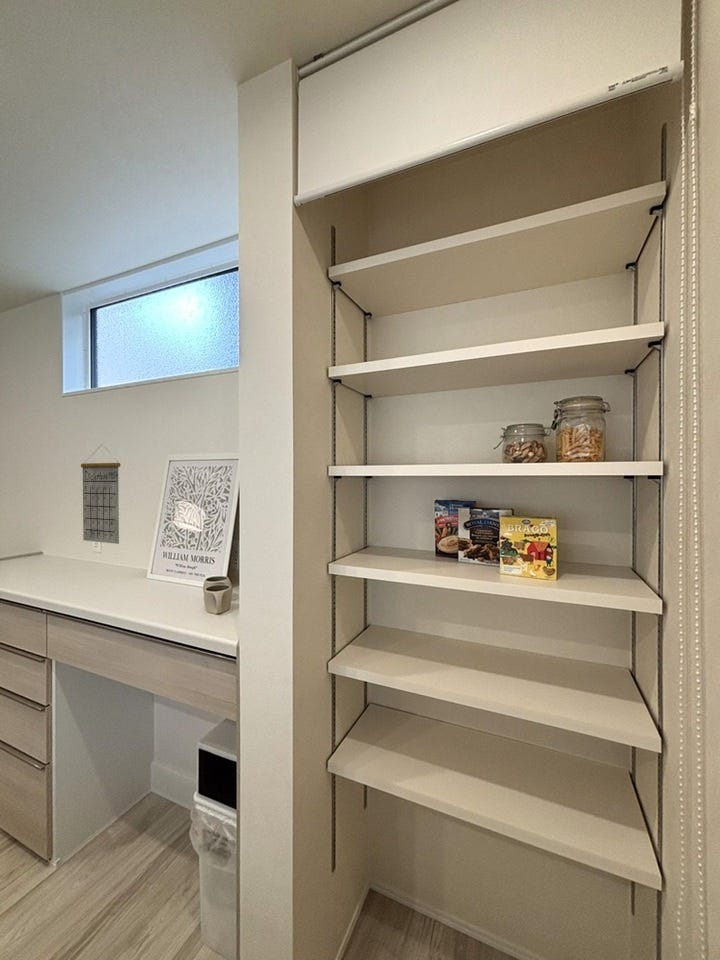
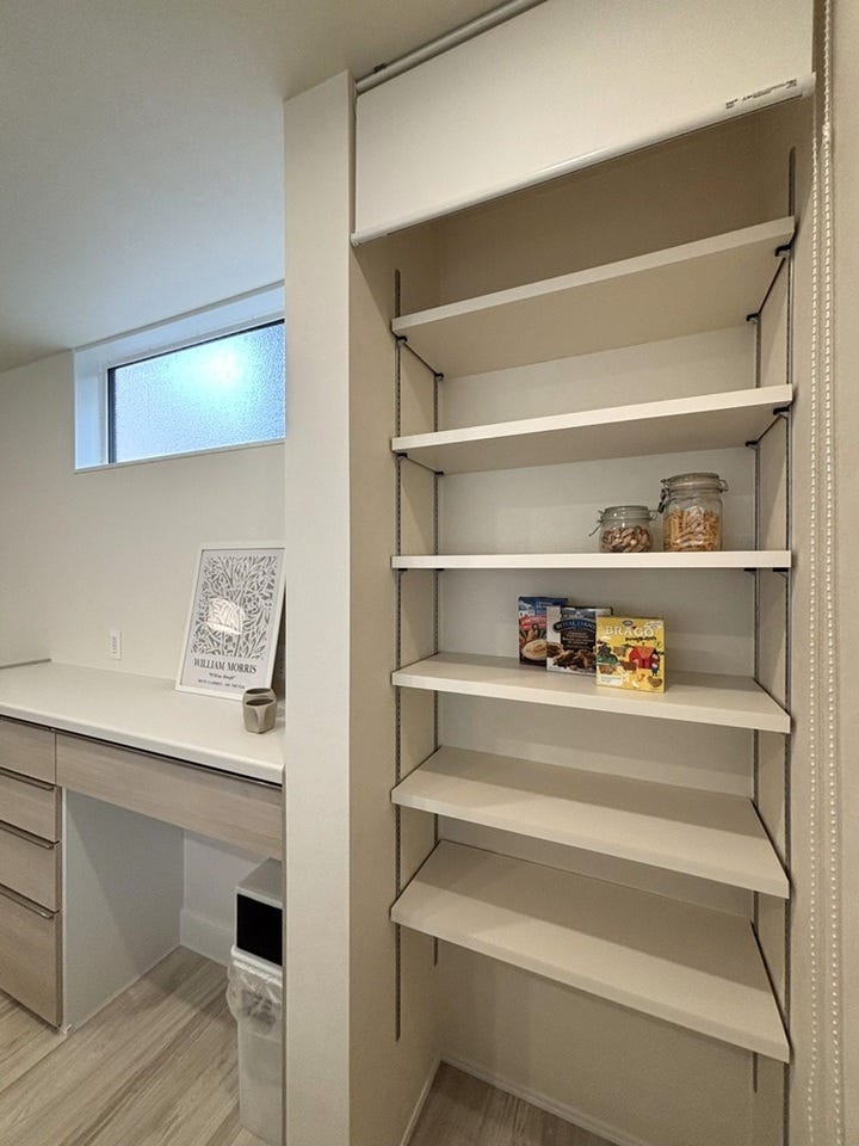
- calendar (100, 493)
